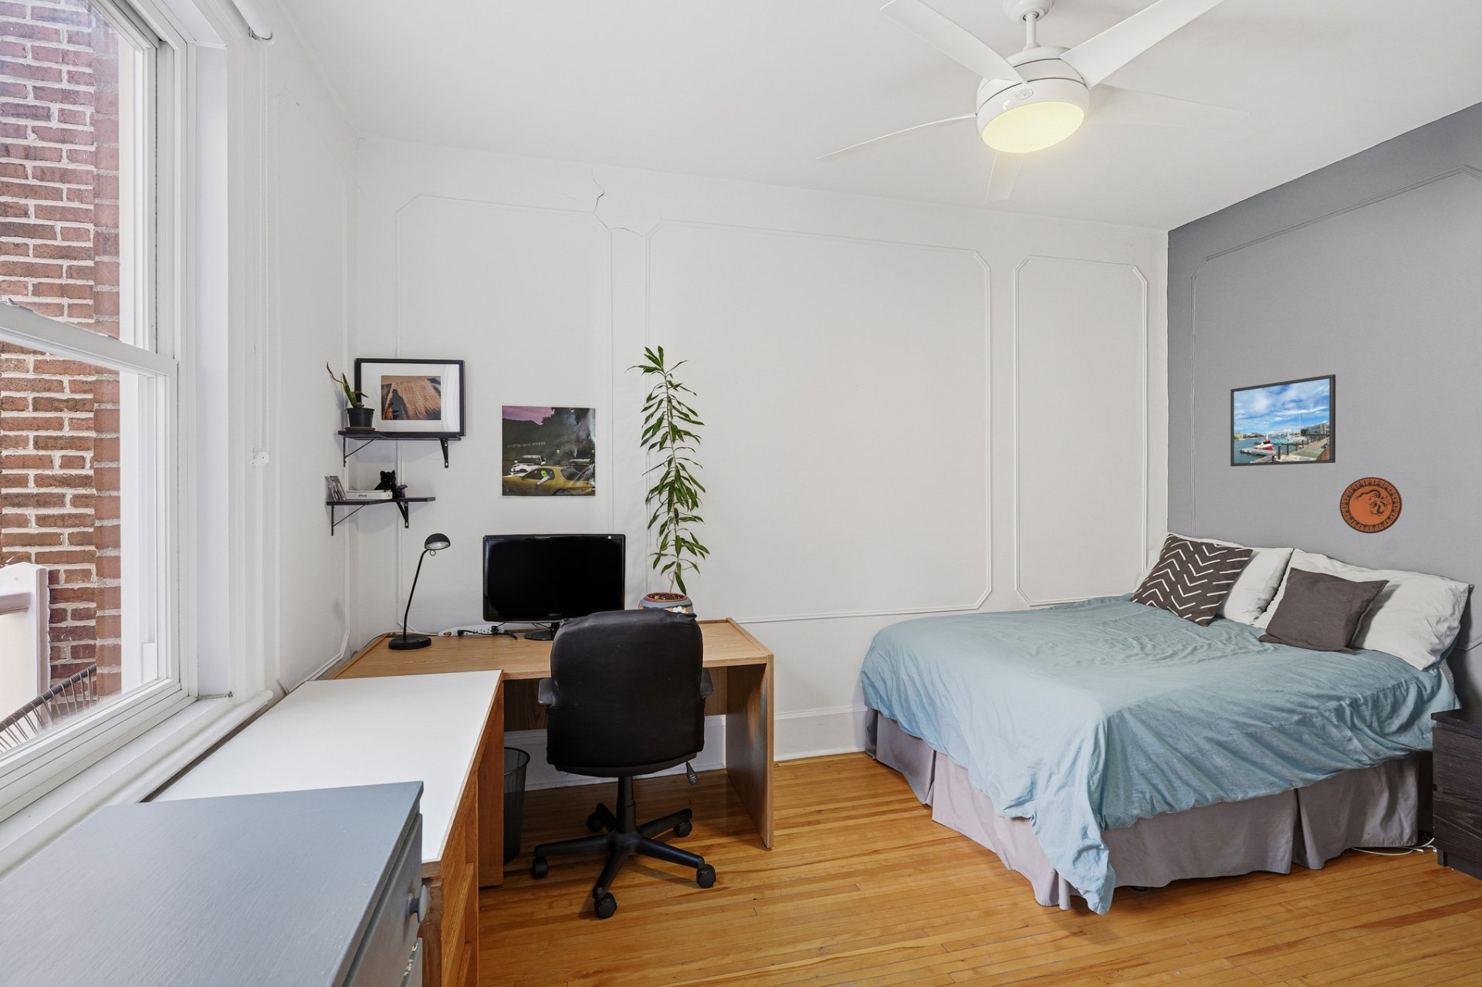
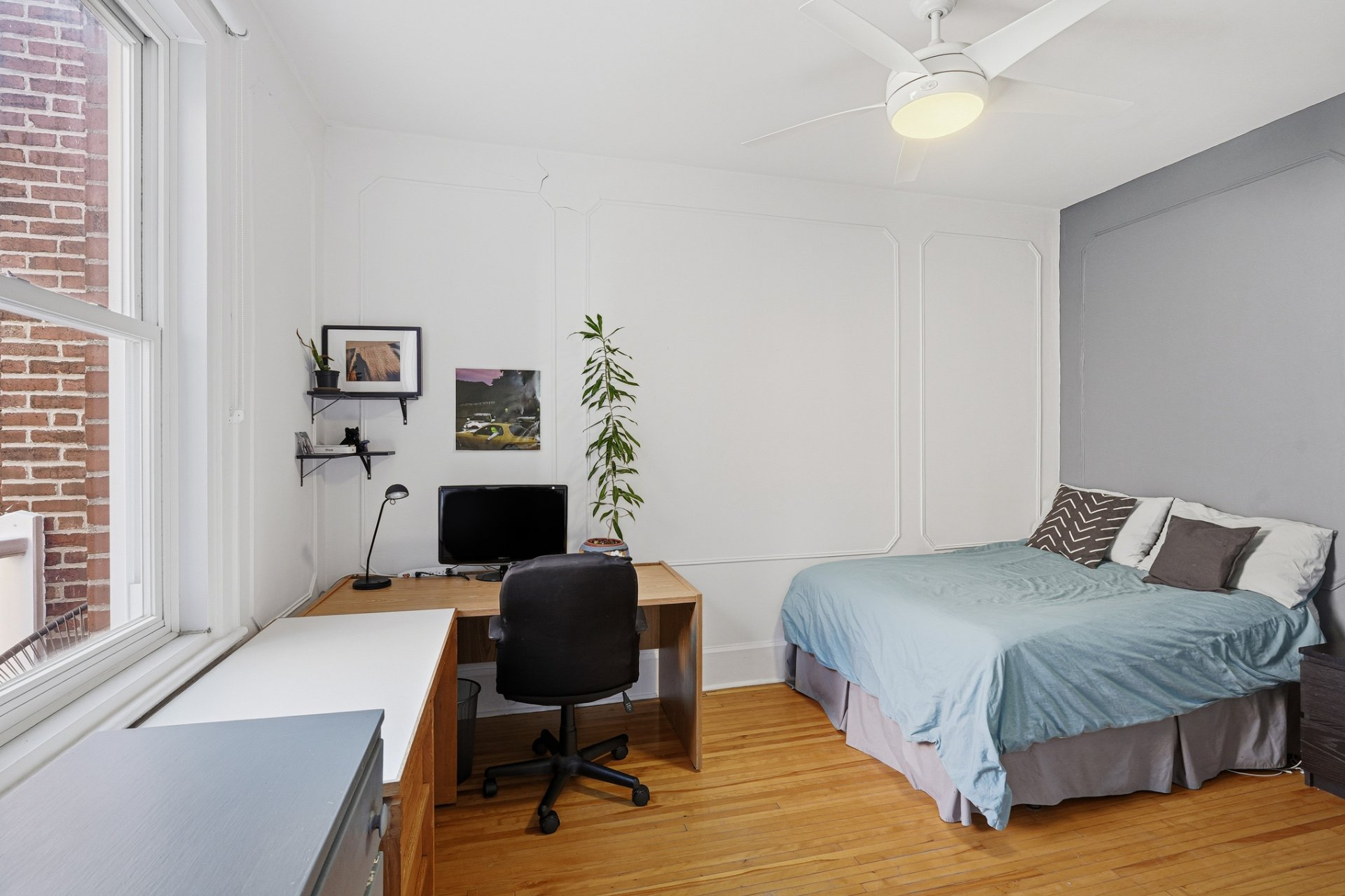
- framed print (1279, 423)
- decorative plate (1370, 505)
